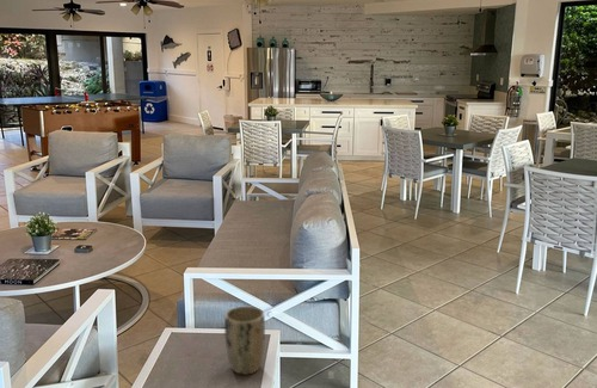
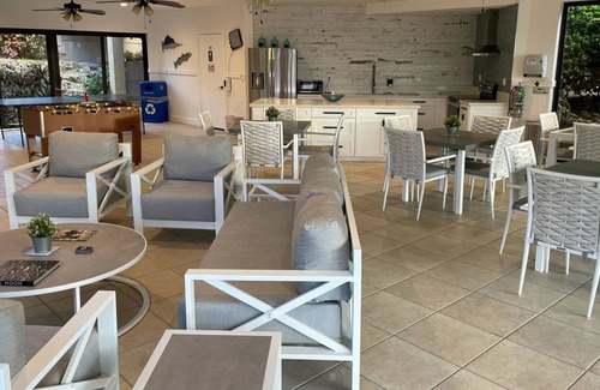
- plant pot (245, 340)
